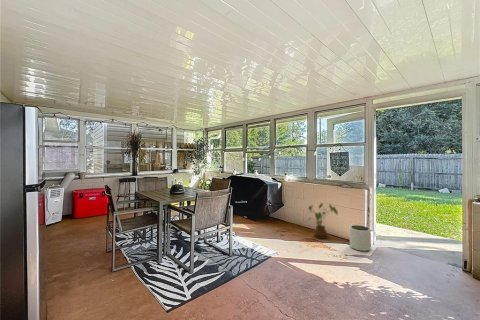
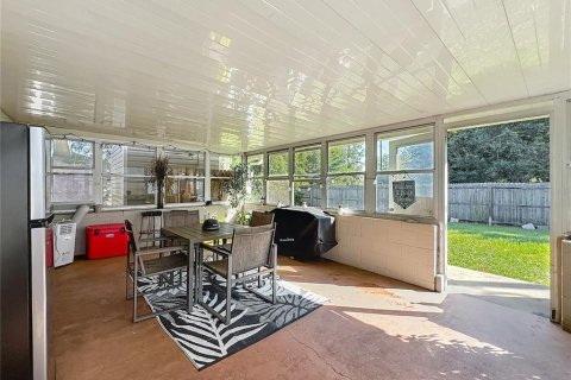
- plant pot (359, 237)
- house plant (321, 220)
